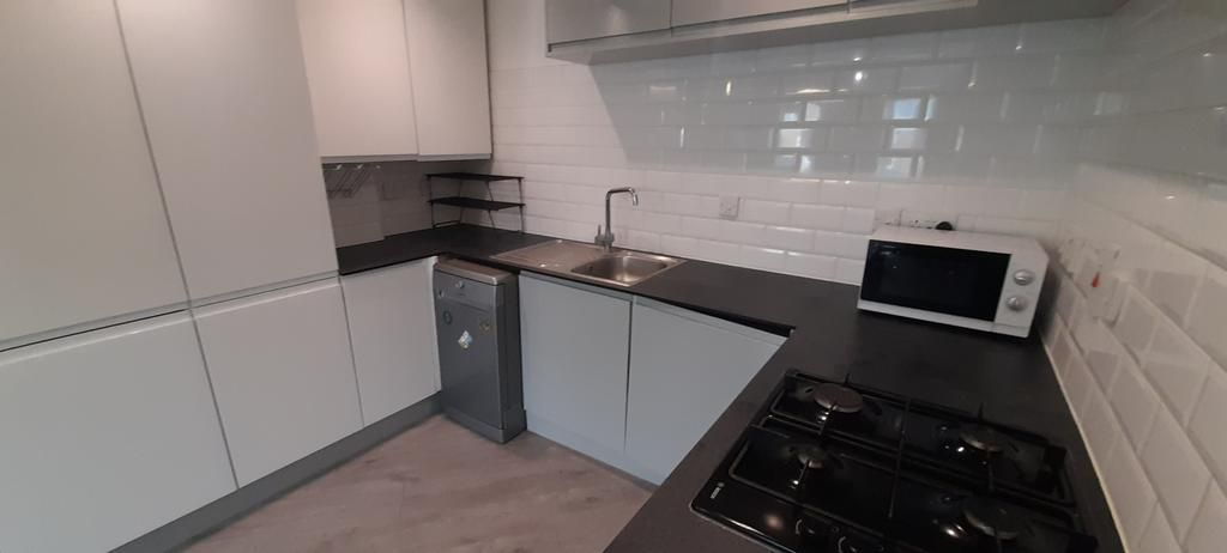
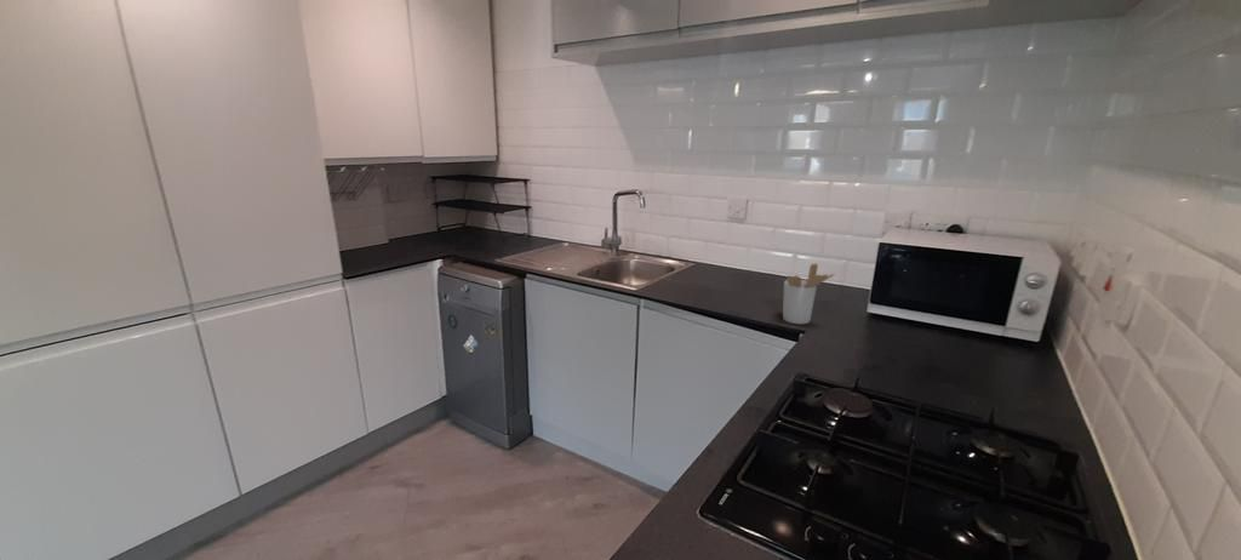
+ utensil holder (806, 295)
